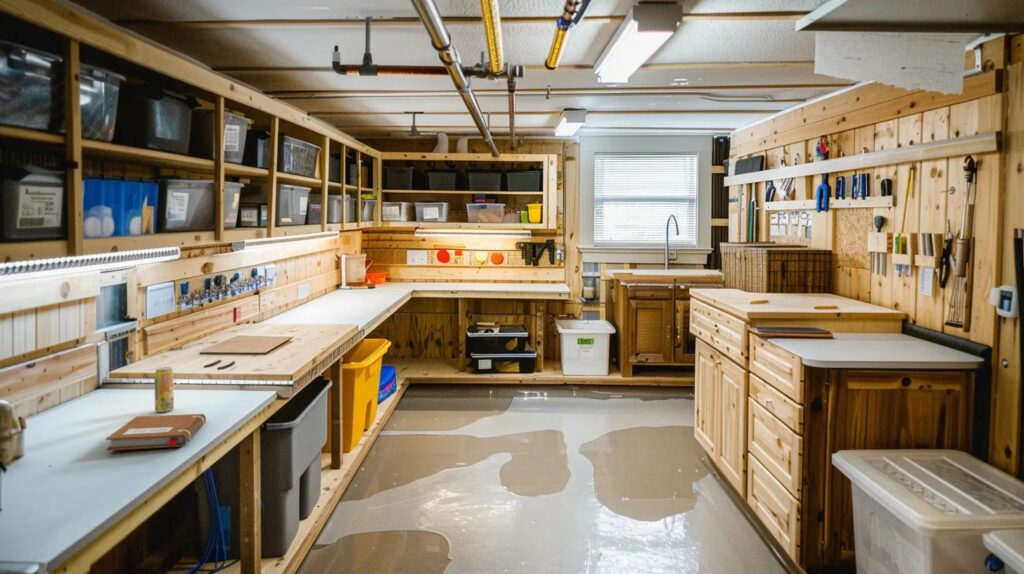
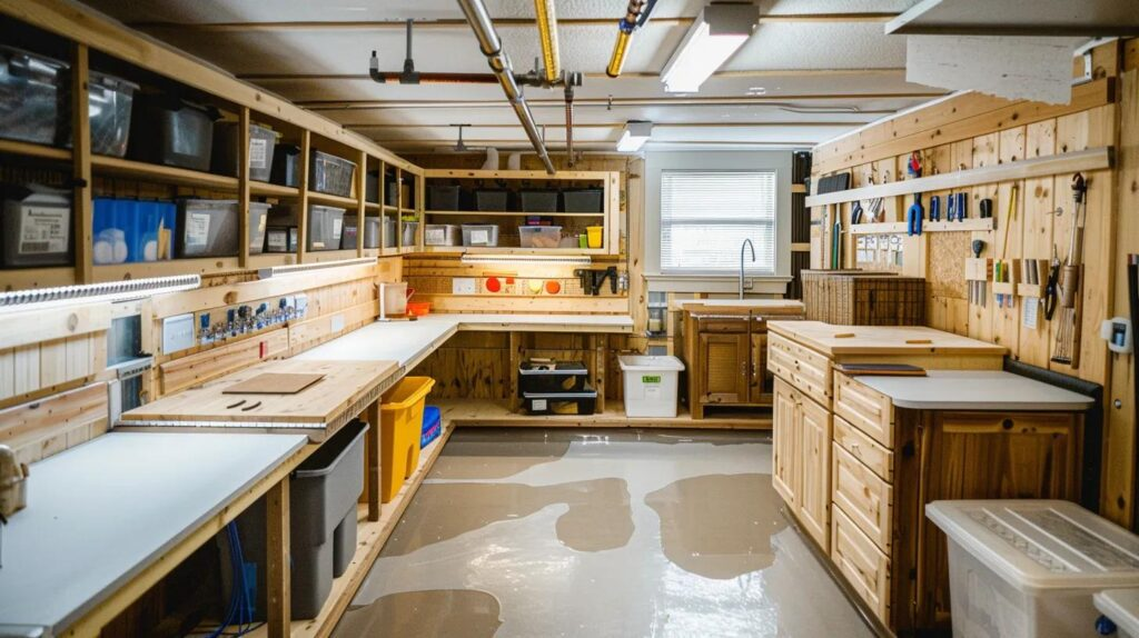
- beverage can (164, 388)
- notebook (159, 431)
